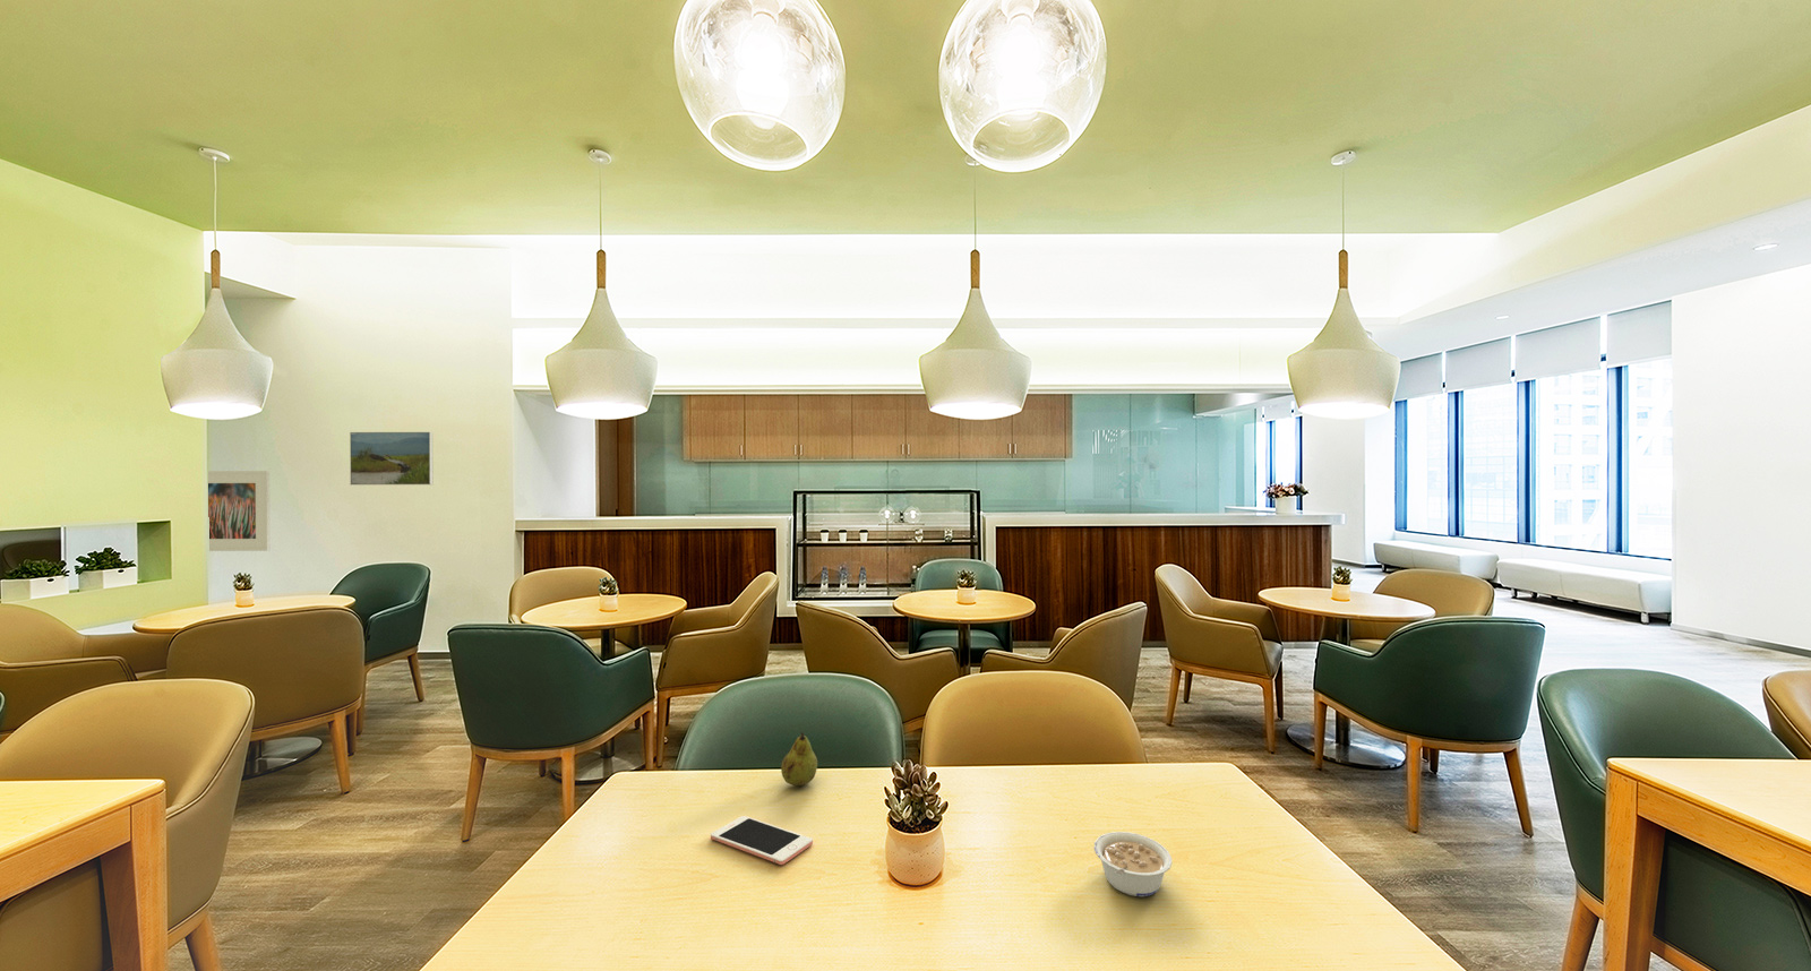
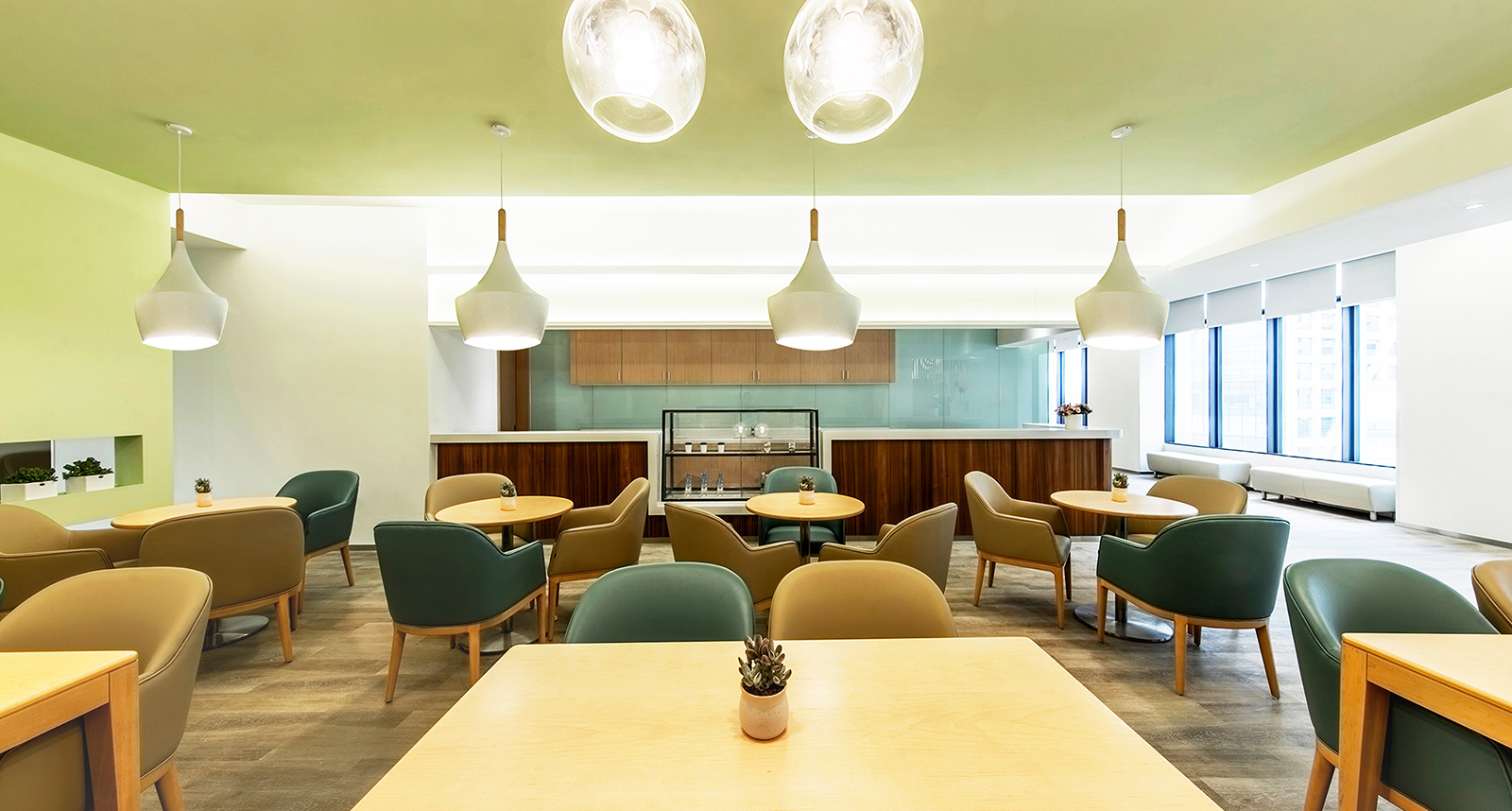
- fruit (799, 755)
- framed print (228, 510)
- cell phone (761, 838)
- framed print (390, 459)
- legume (1133, 864)
